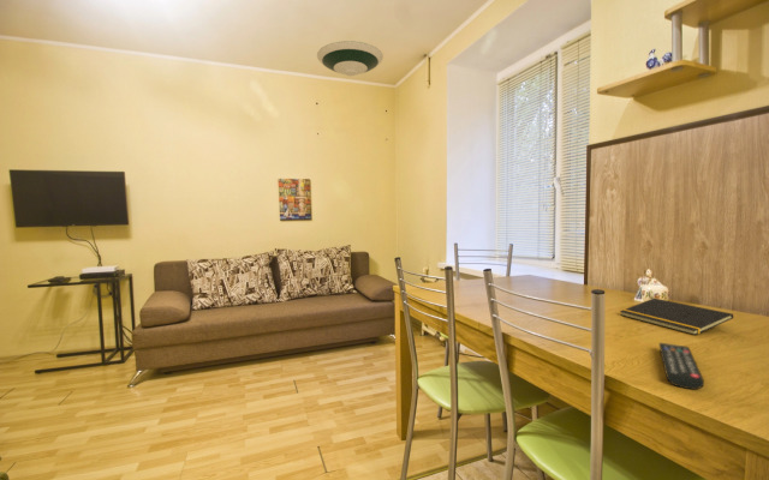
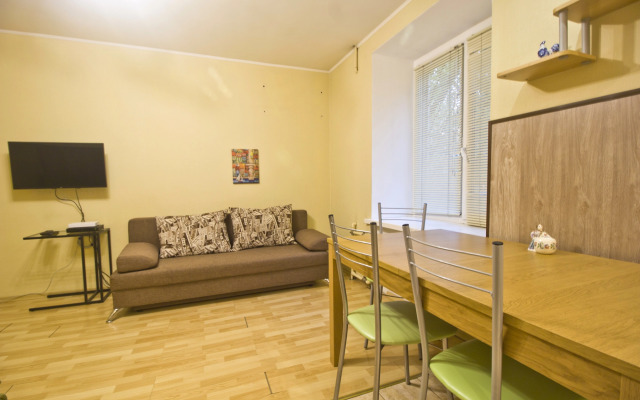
- remote control (678, 362)
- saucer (350, 65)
- notepad (672, 314)
